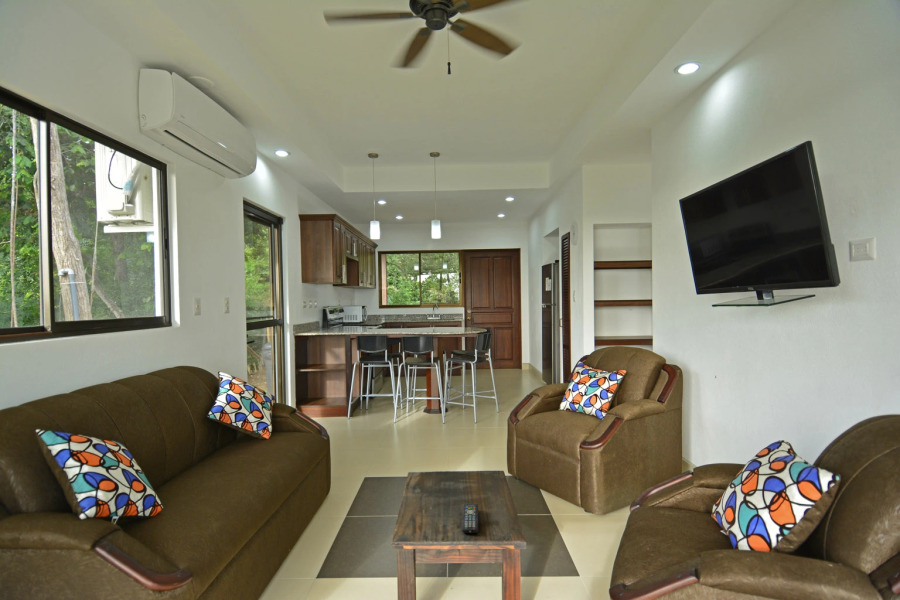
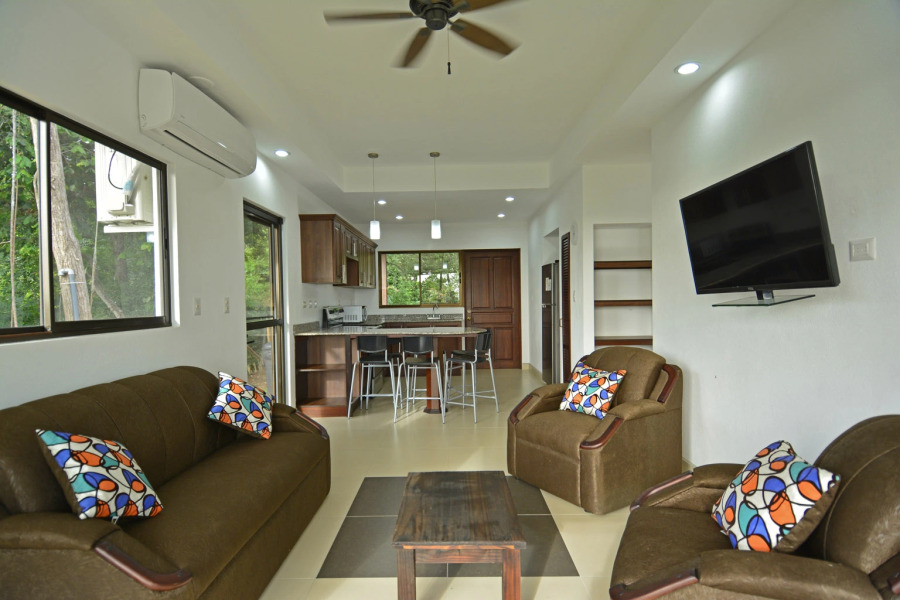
- remote control (470, 516)
